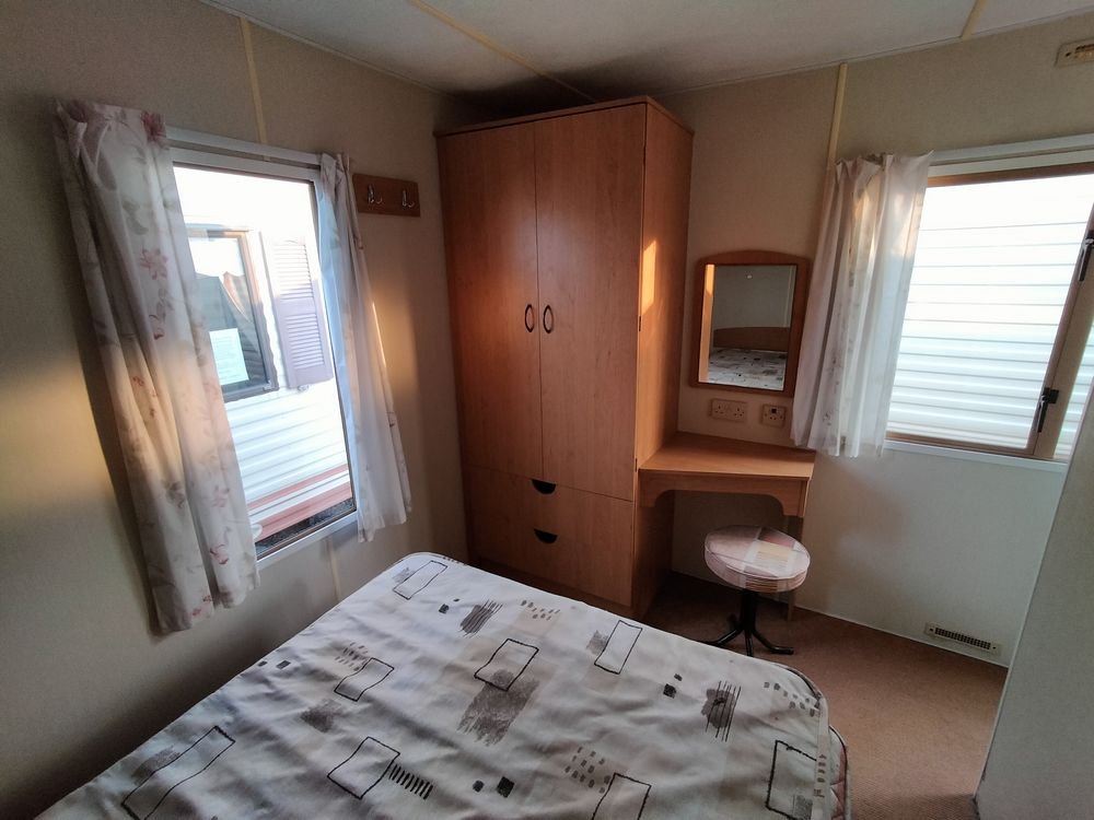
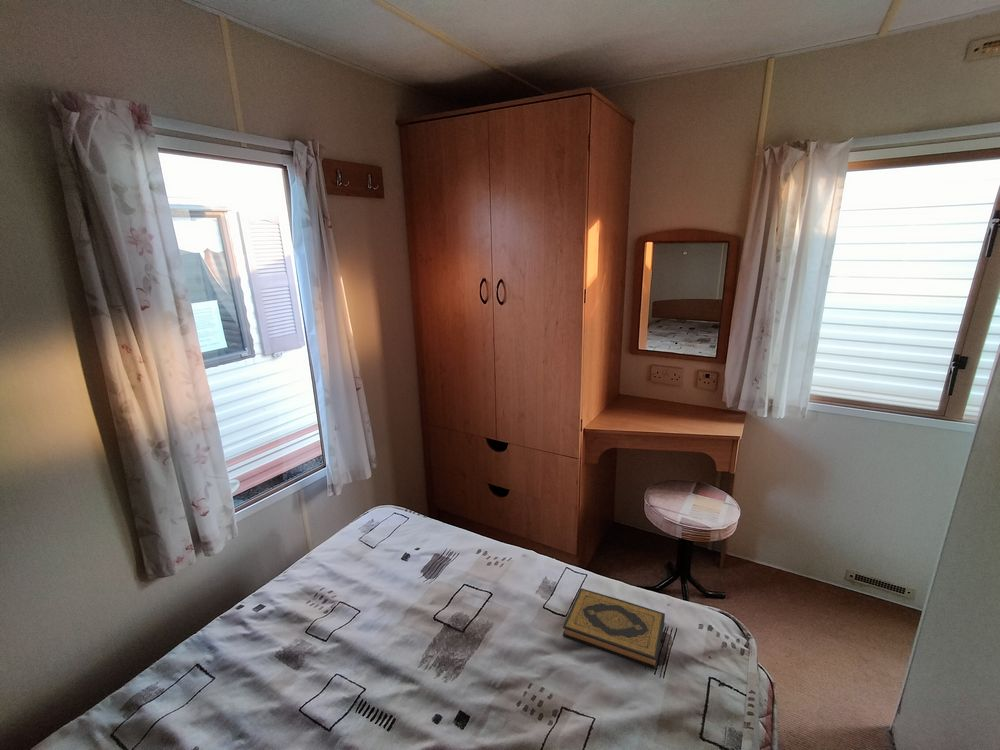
+ hardback book (614, 624)
